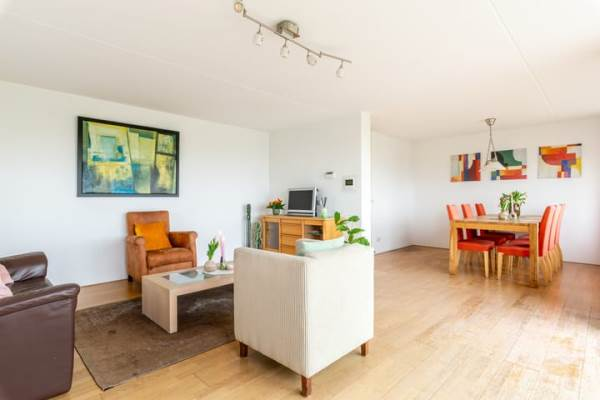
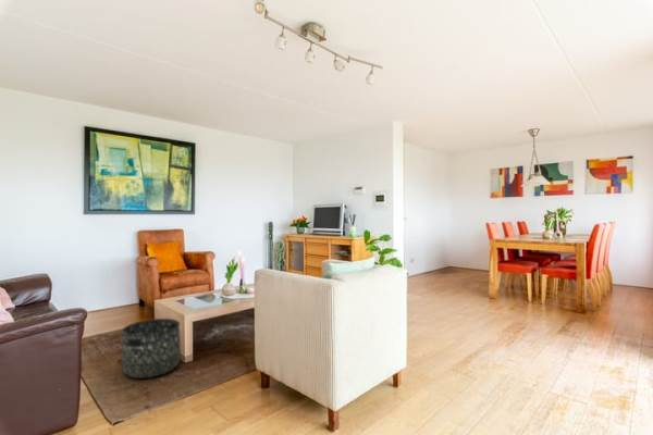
+ basket (151, 347)
